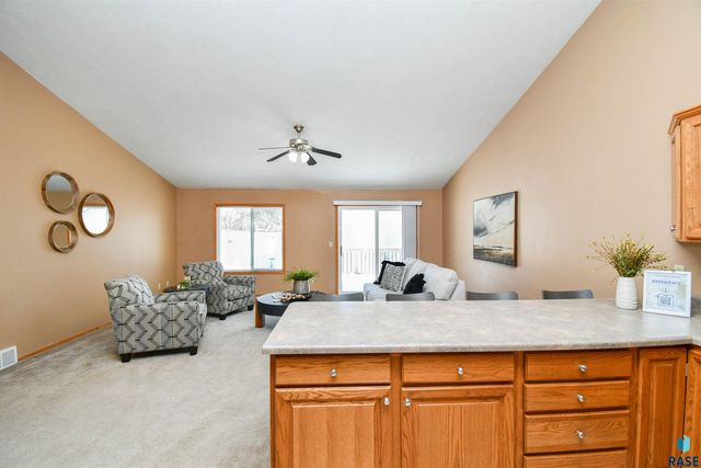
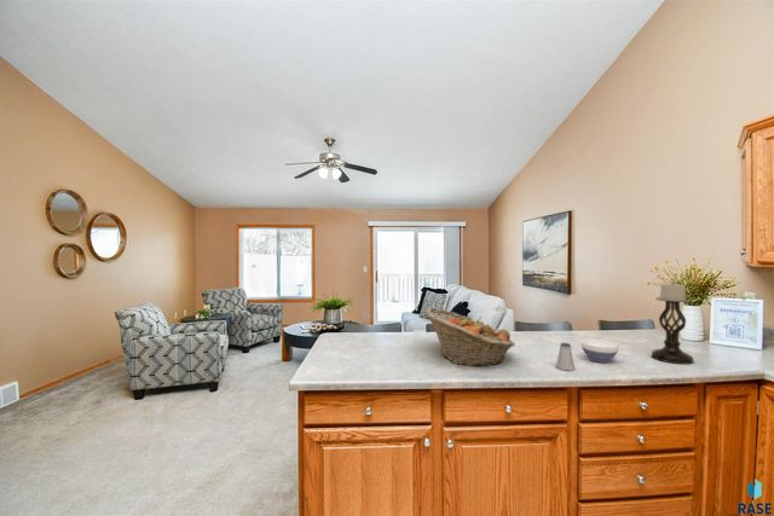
+ bowl (599, 350)
+ fruit basket (467, 332)
+ candle holder (672, 319)
+ saltshaker (565, 355)
